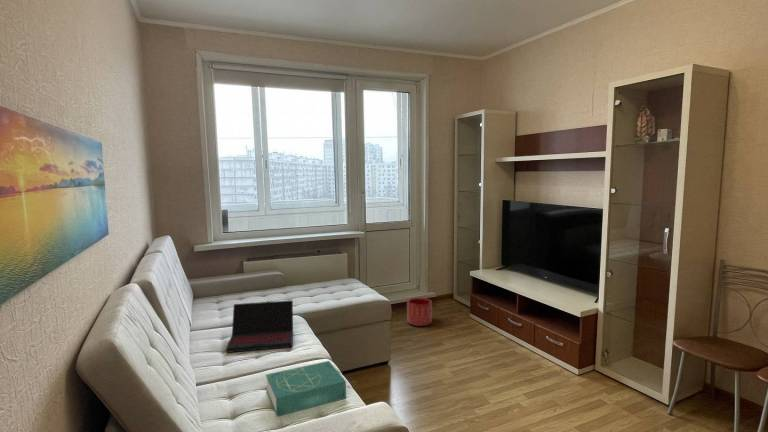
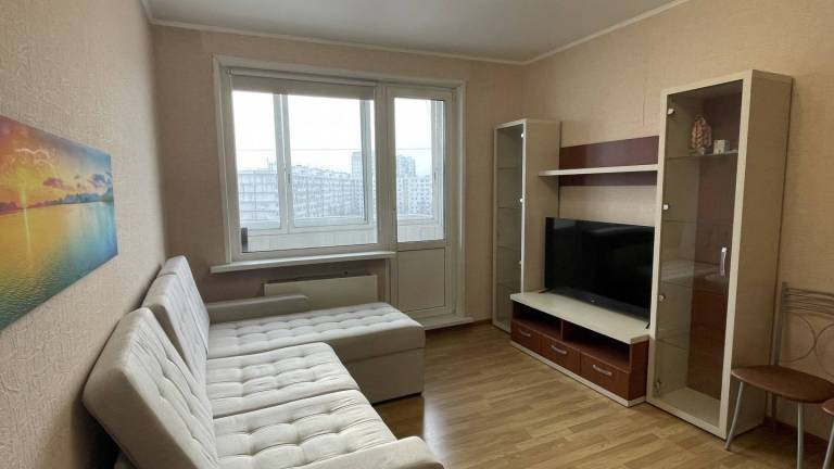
- laptop (262, 324)
- planter (419, 311)
- book (305, 386)
